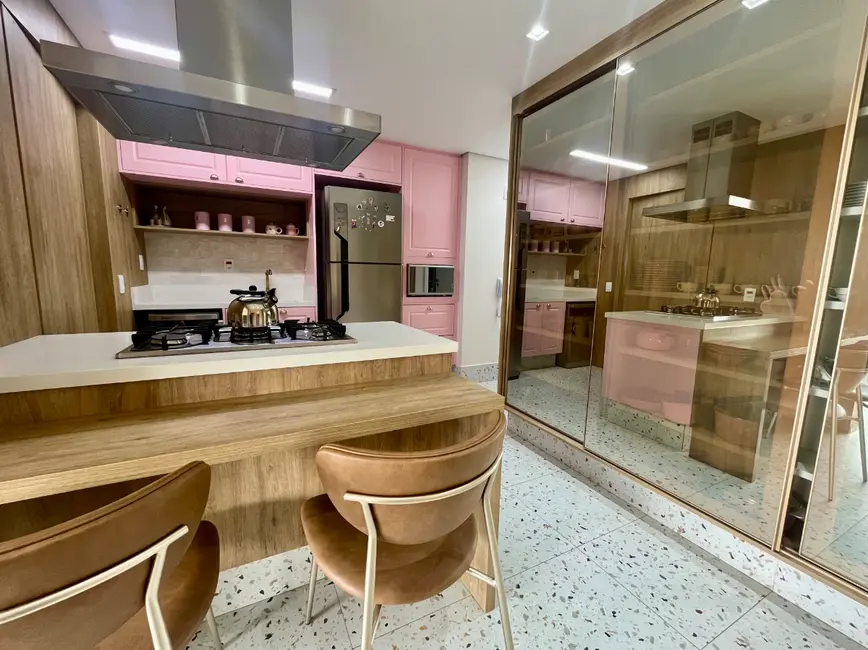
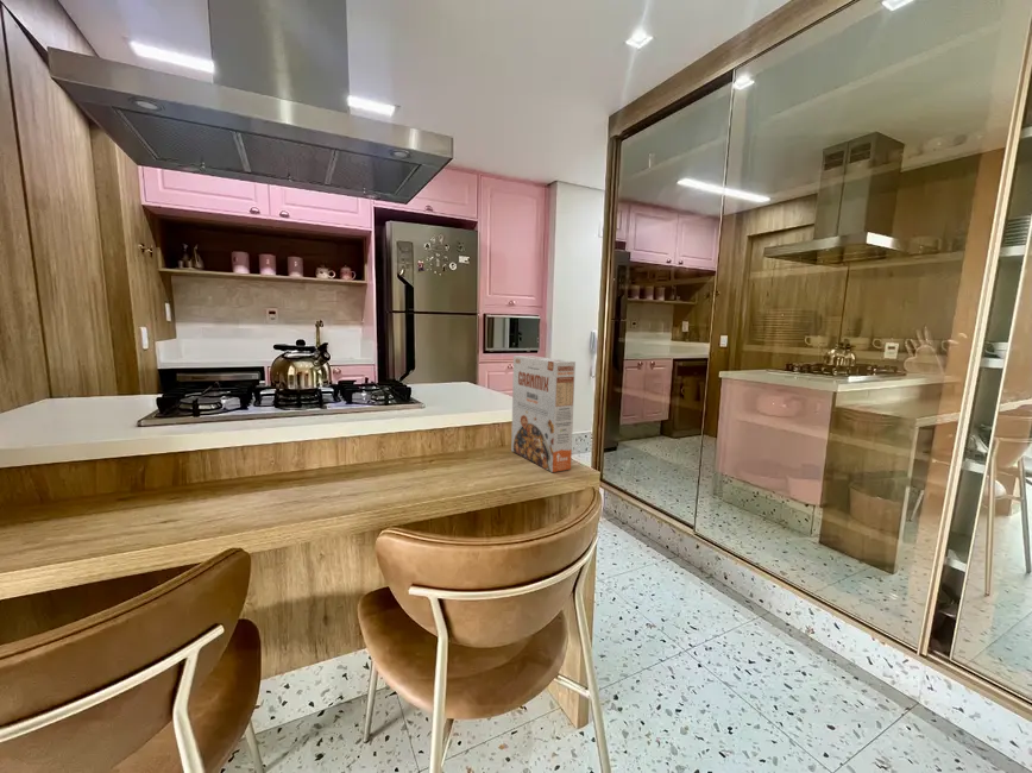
+ cereal box (540, 409)
